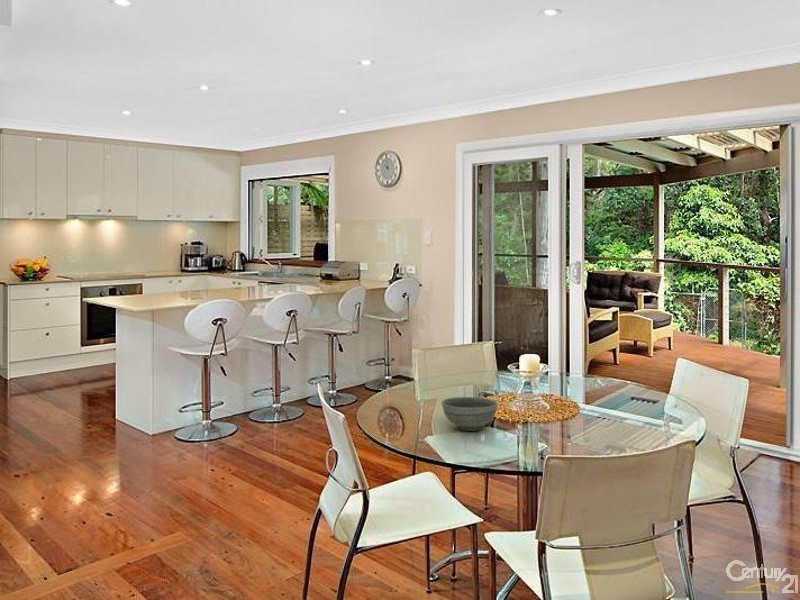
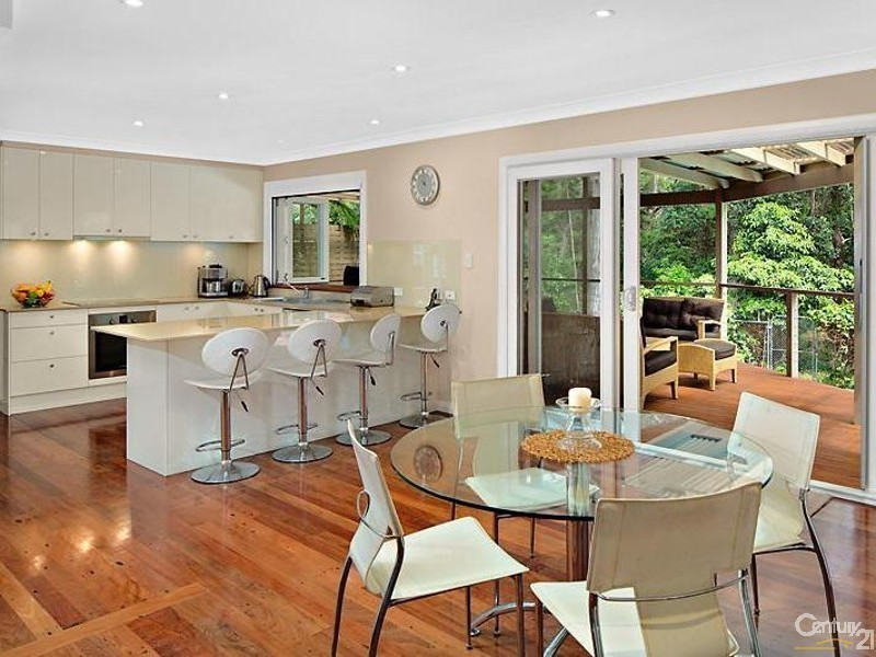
- bowl (469, 414)
